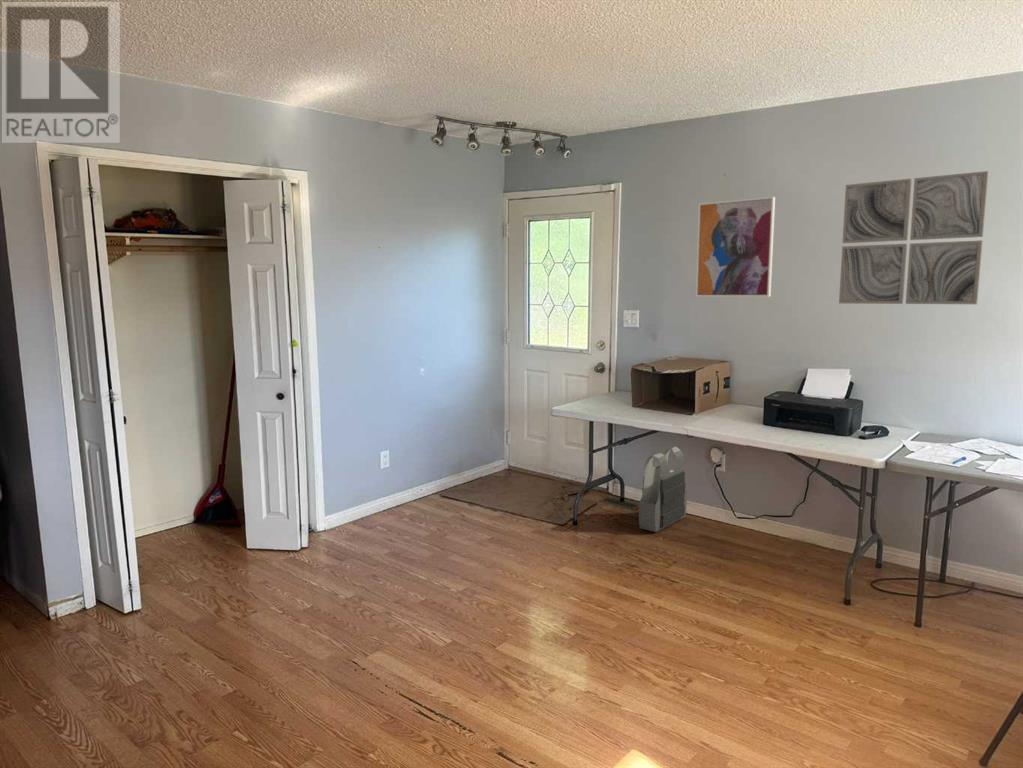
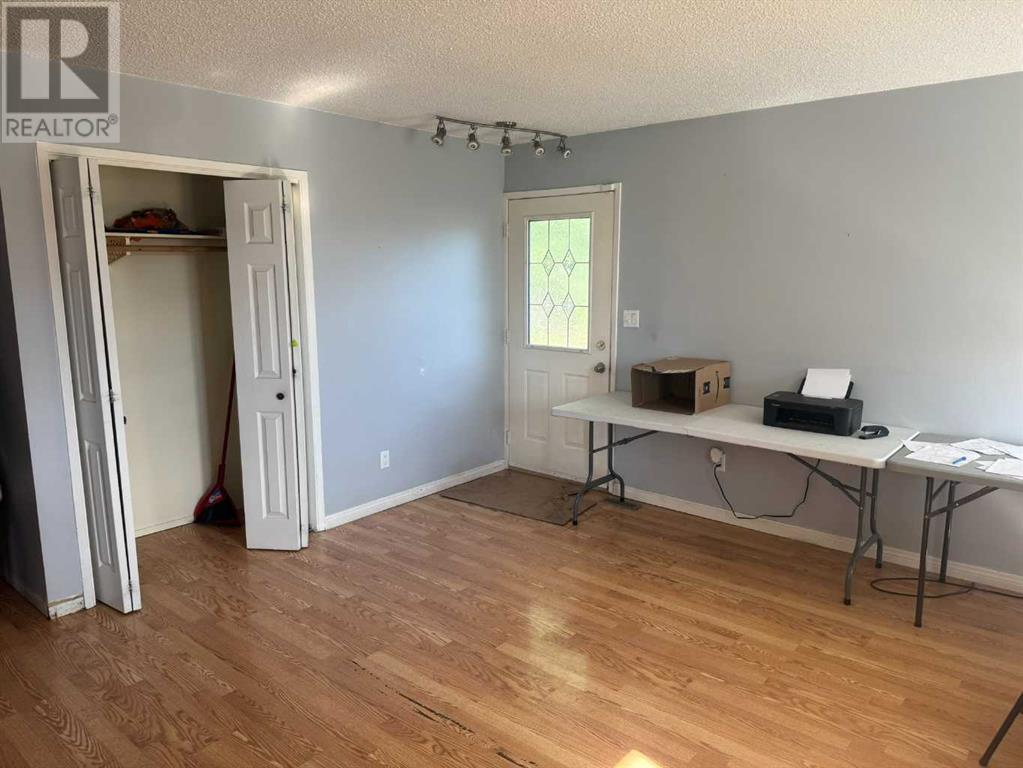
- wall art (906, 240)
- body armor vest (664, 486)
- wall art (733, 248)
